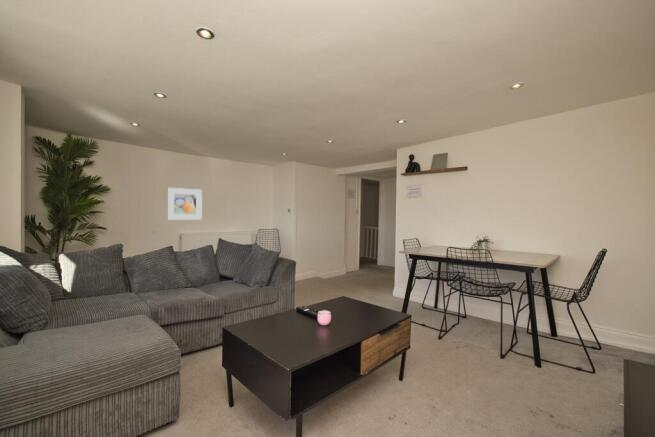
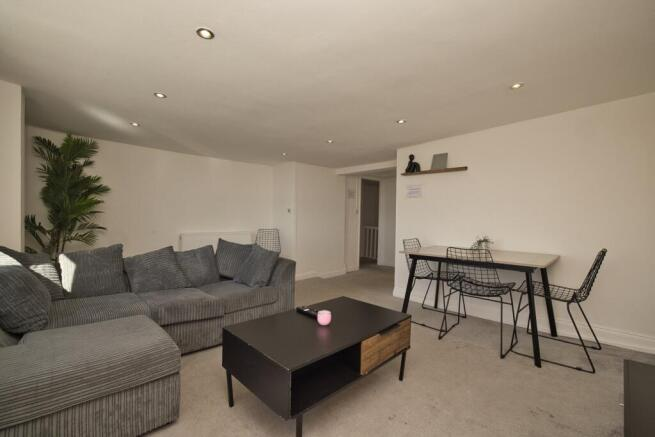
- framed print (185, 204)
